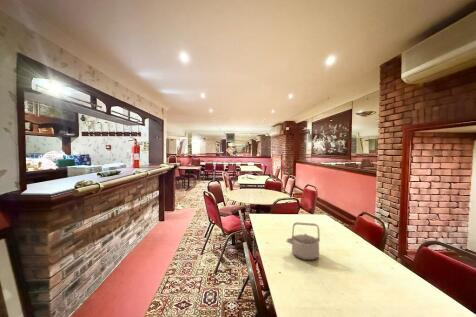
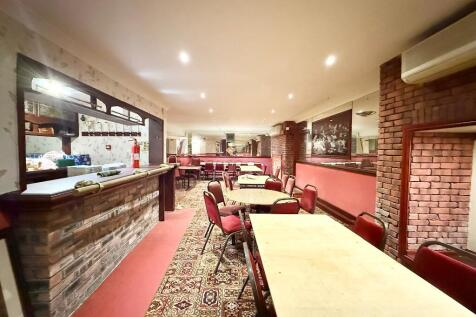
- teapot (302, 238)
